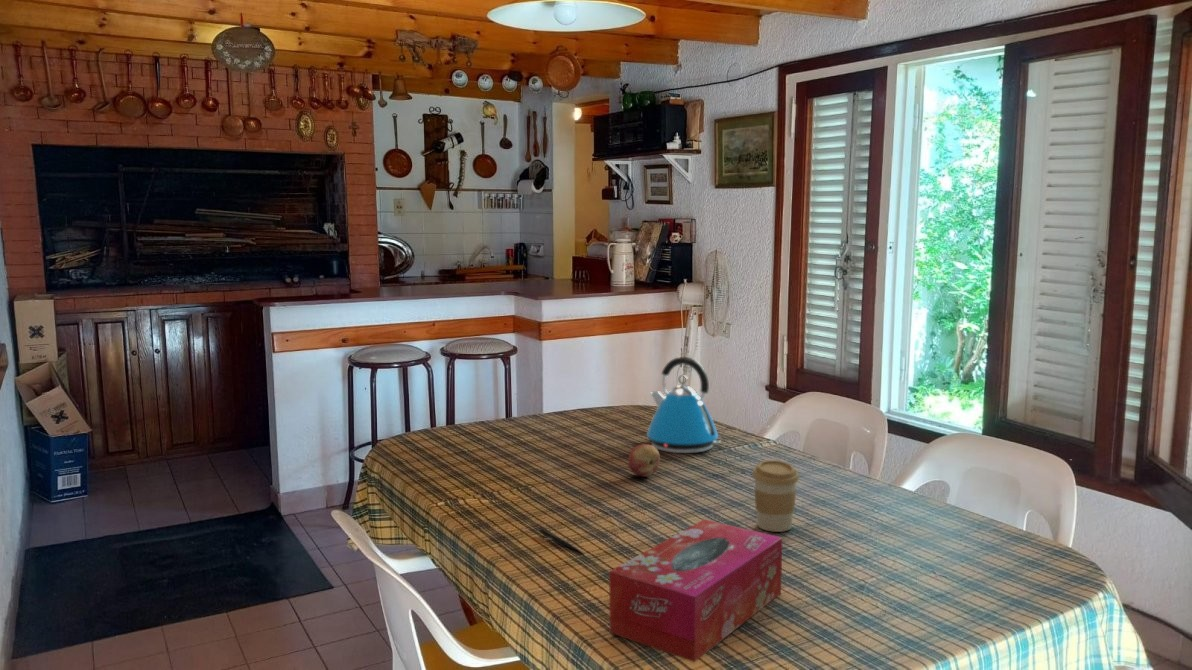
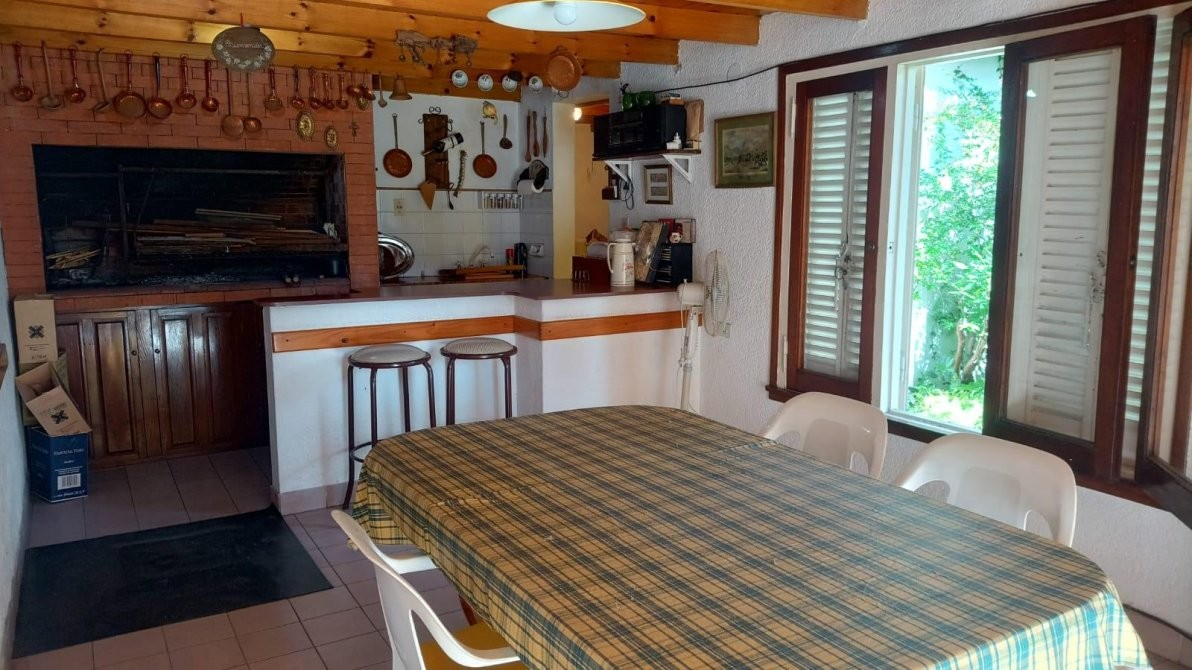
- kettle (684, 401)
- pen (561, 541)
- tissue box (699, 582)
- fruit (643, 460)
- coffee cup (775, 495)
